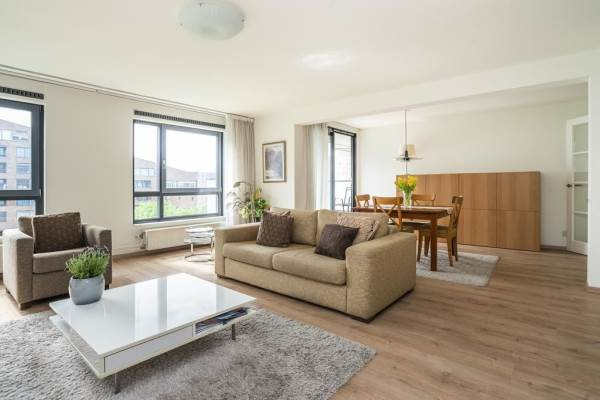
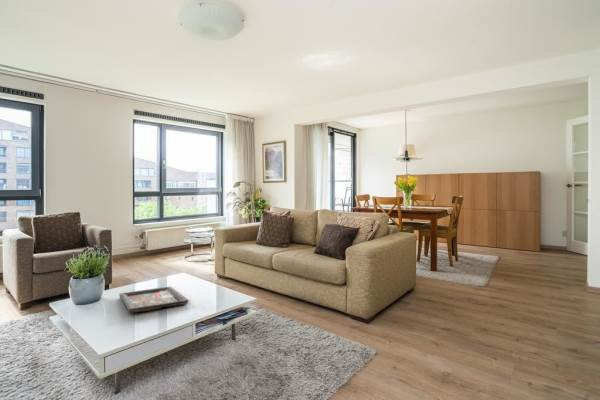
+ decorative tray (152, 298)
